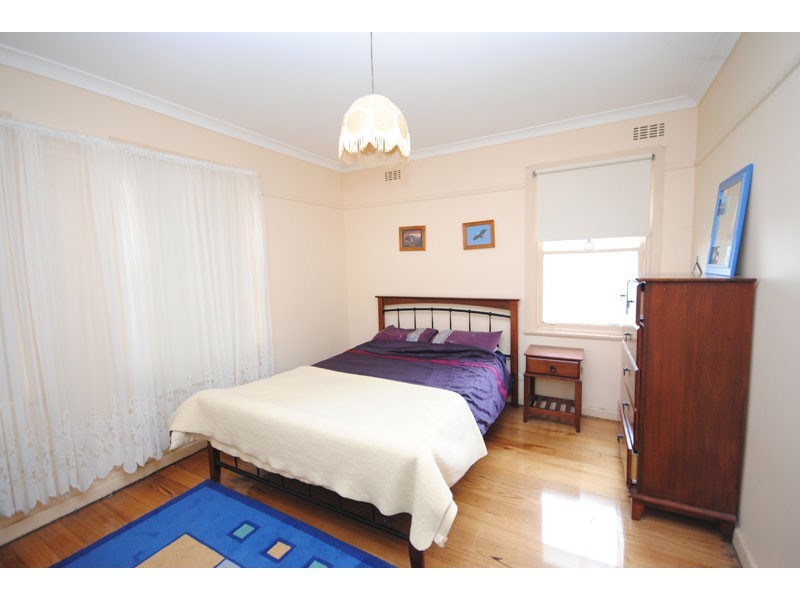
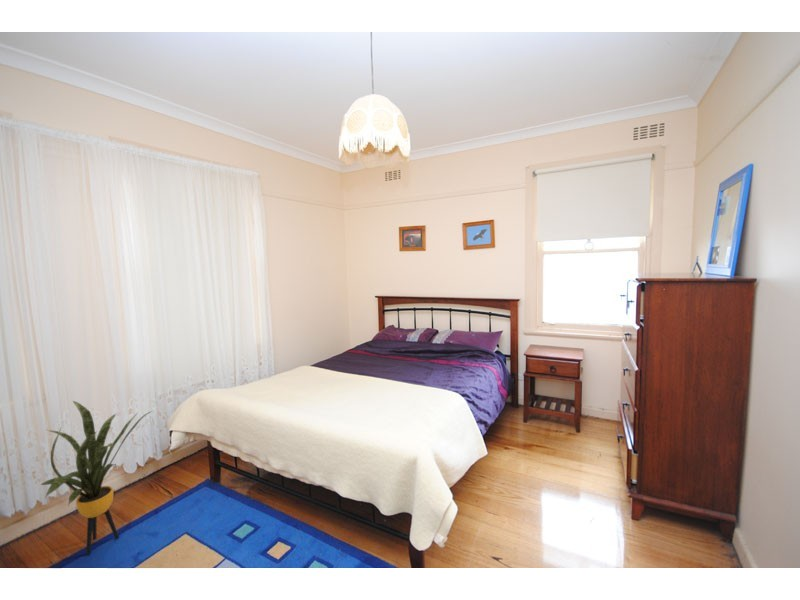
+ house plant (99, 474)
